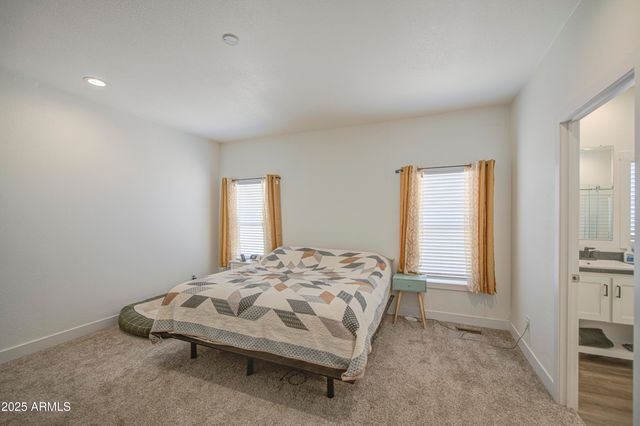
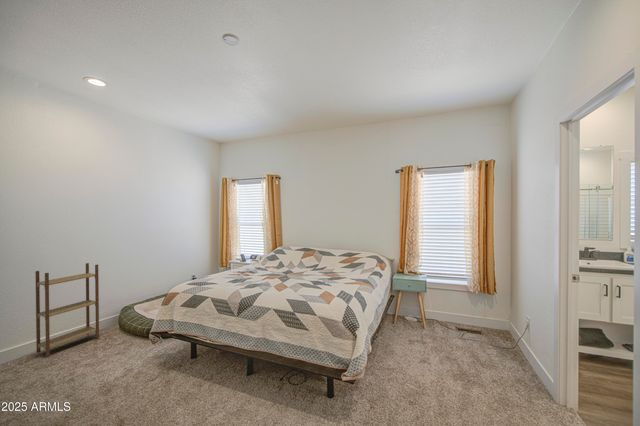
+ shelving unit (69, 306)
